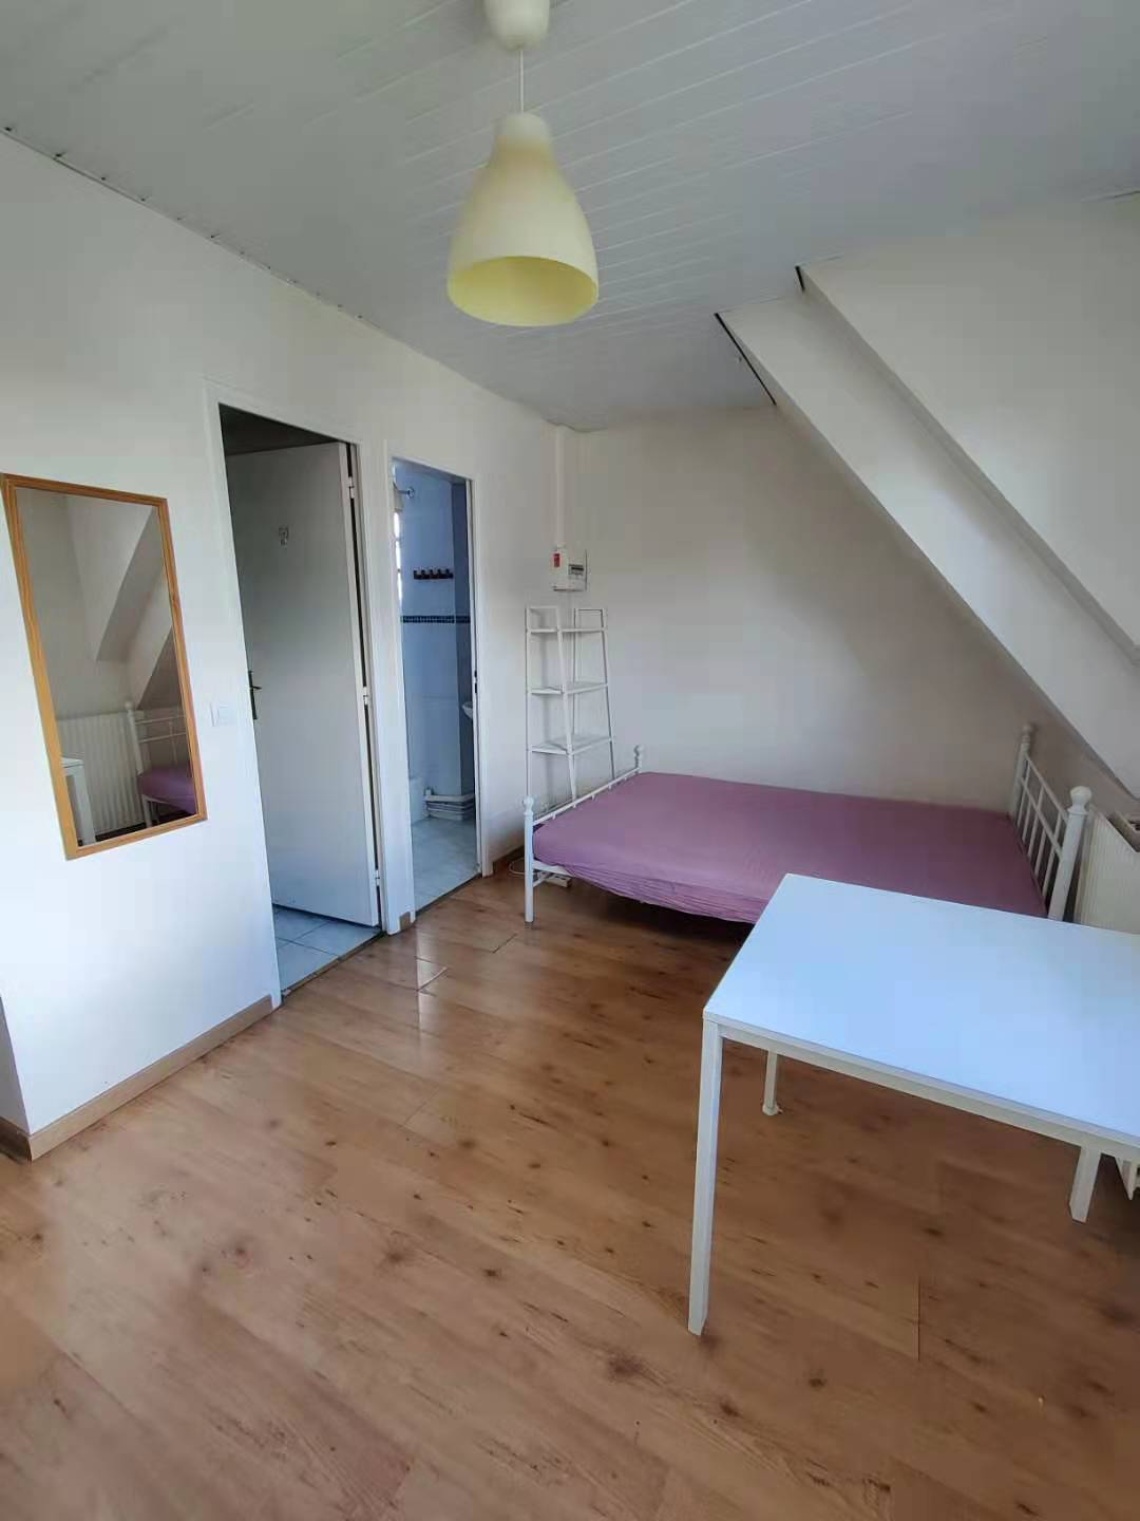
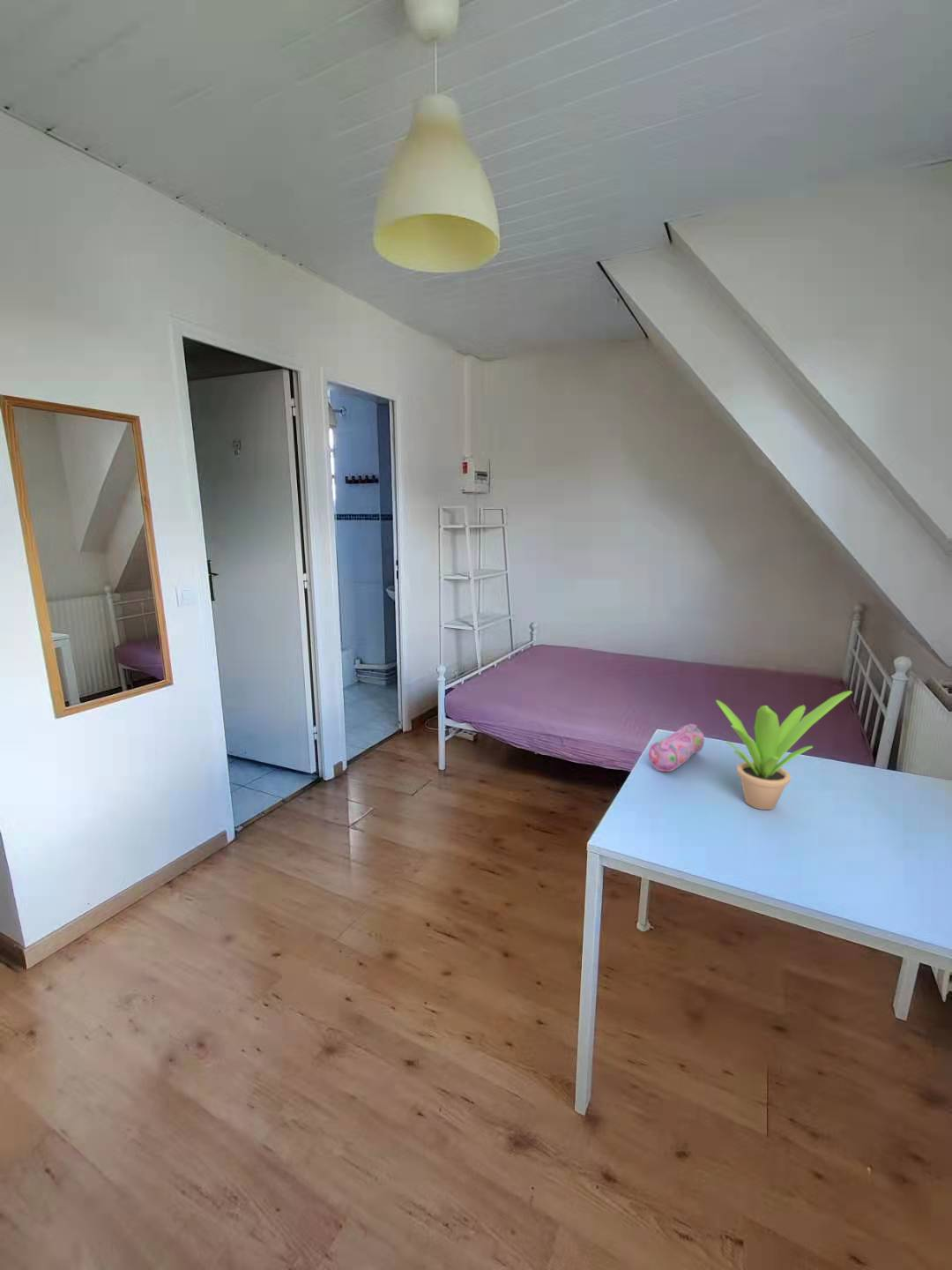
+ pencil case (677, 746)
+ potted plant (762, 745)
